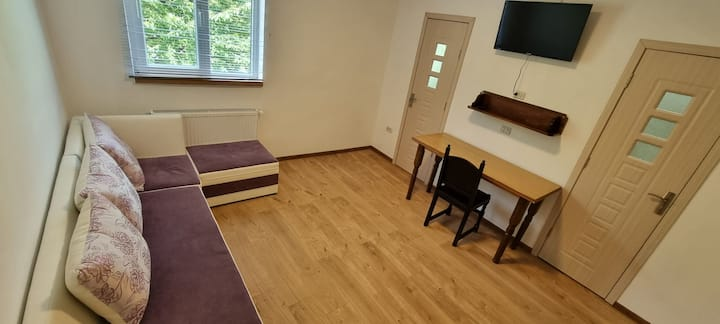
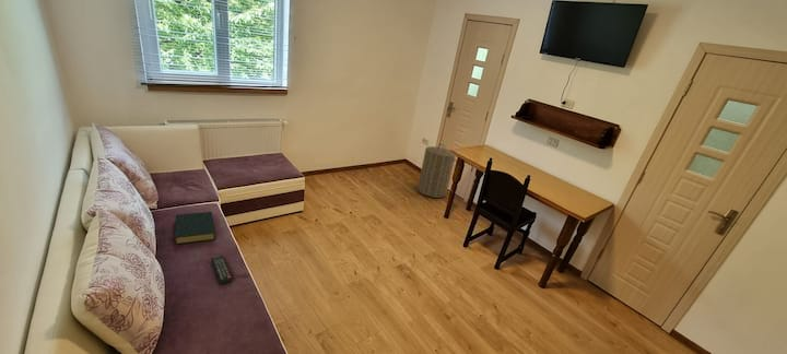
+ laundry hamper (436, 168)
+ remote control (221, 269)
+ hardback book (195, 226)
